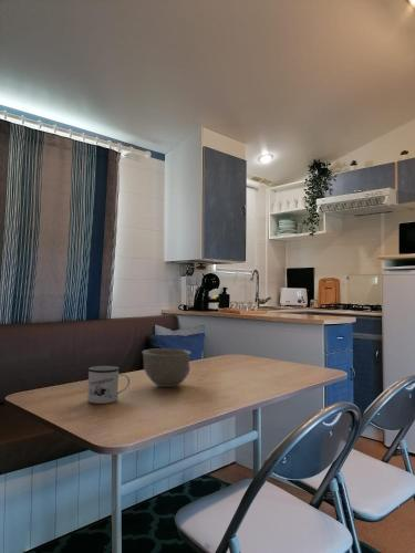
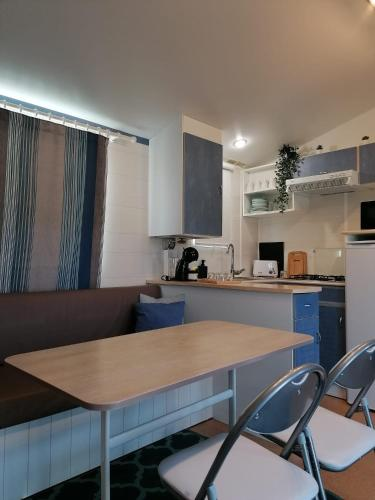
- mug (108, 384)
- bowl (166, 368)
